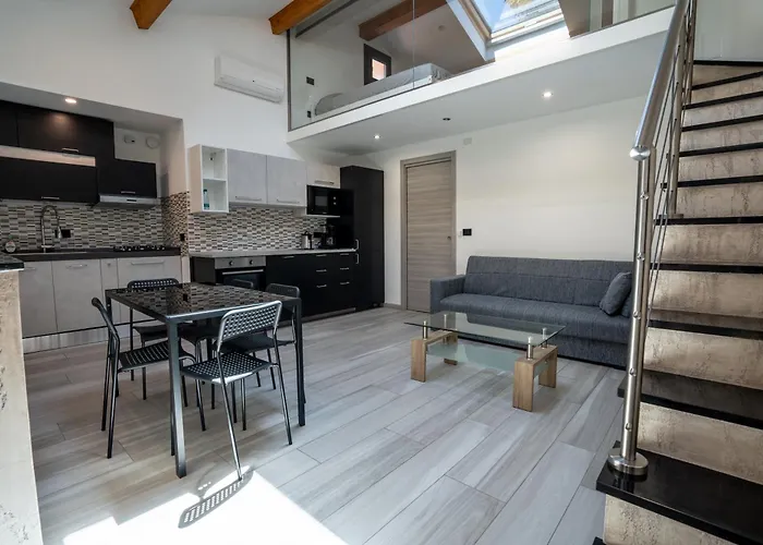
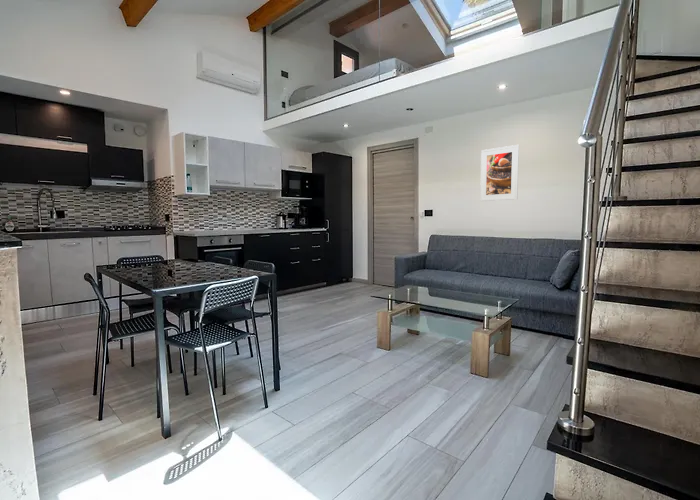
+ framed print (498, 174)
